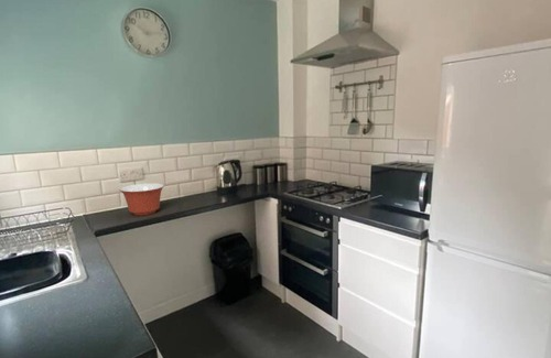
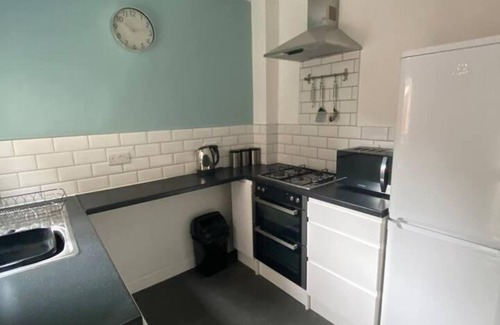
- mixing bowl (143, 199)
